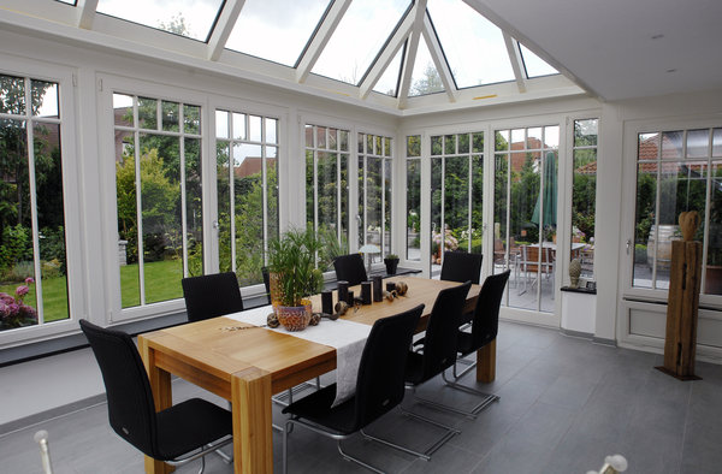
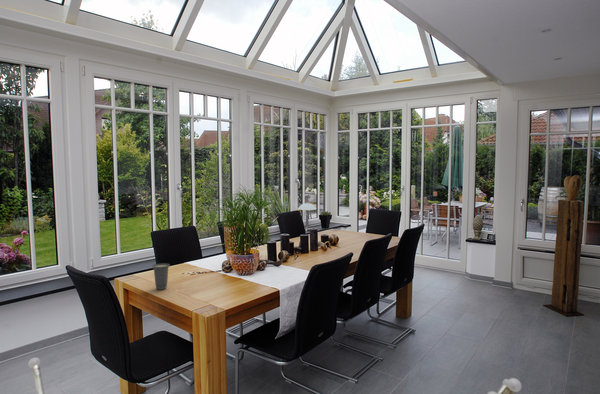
+ cup (161, 276)
